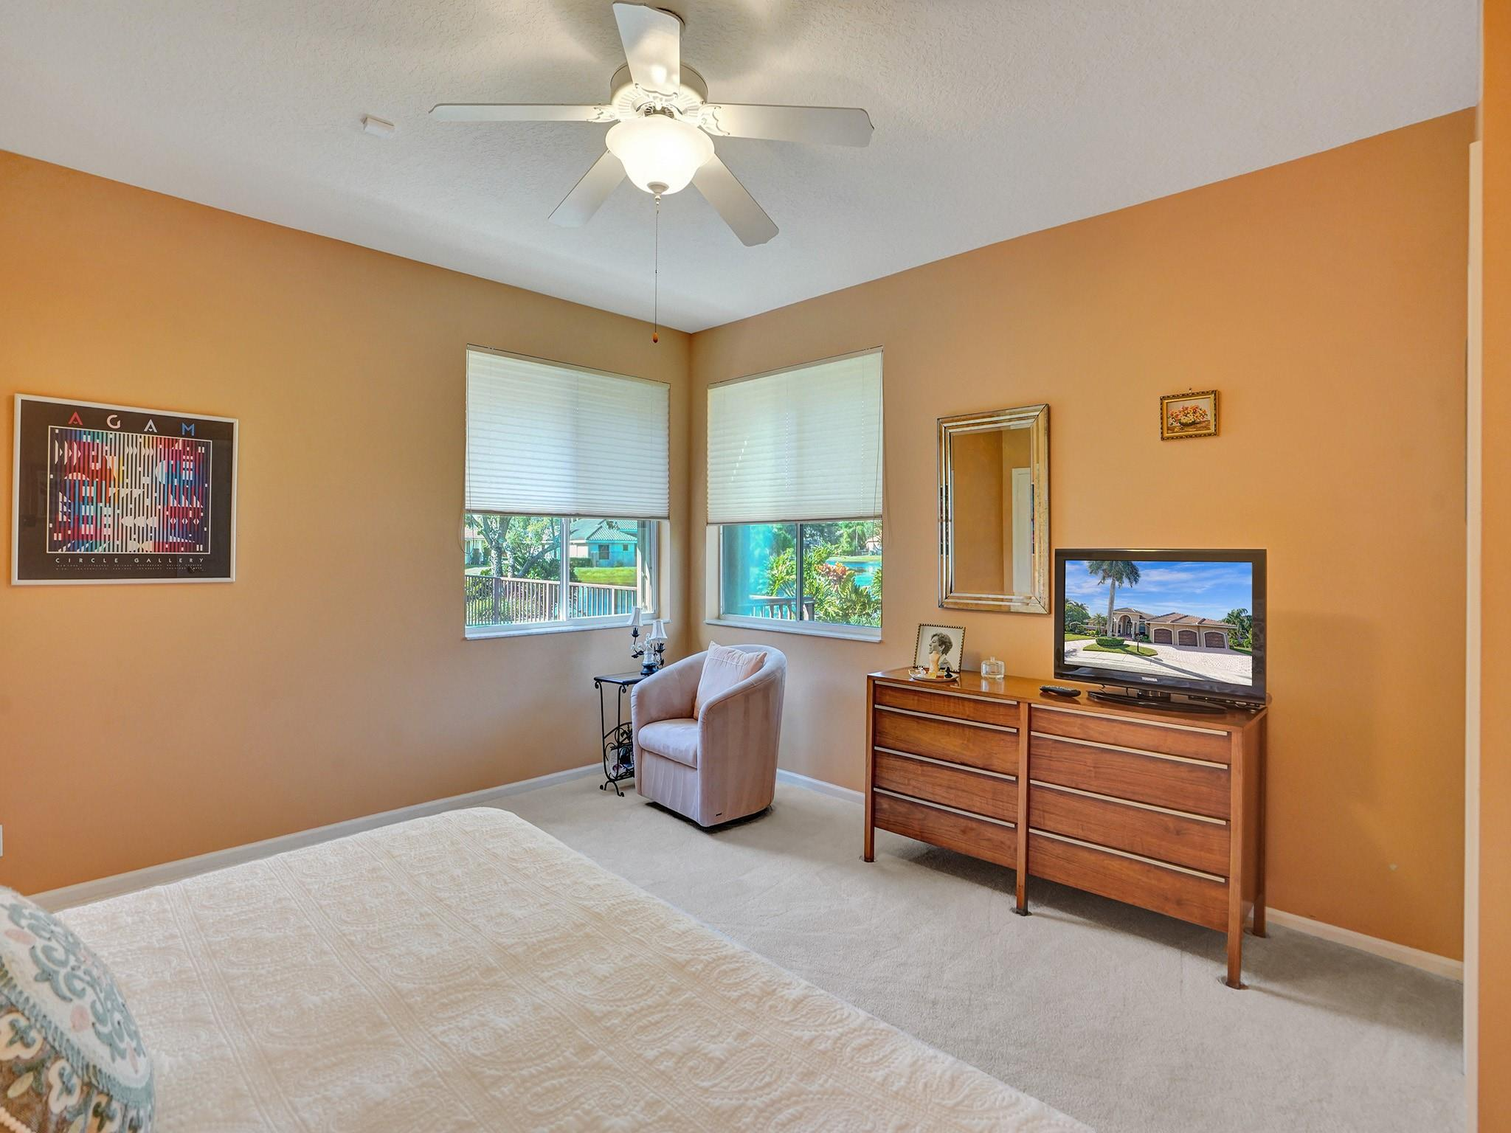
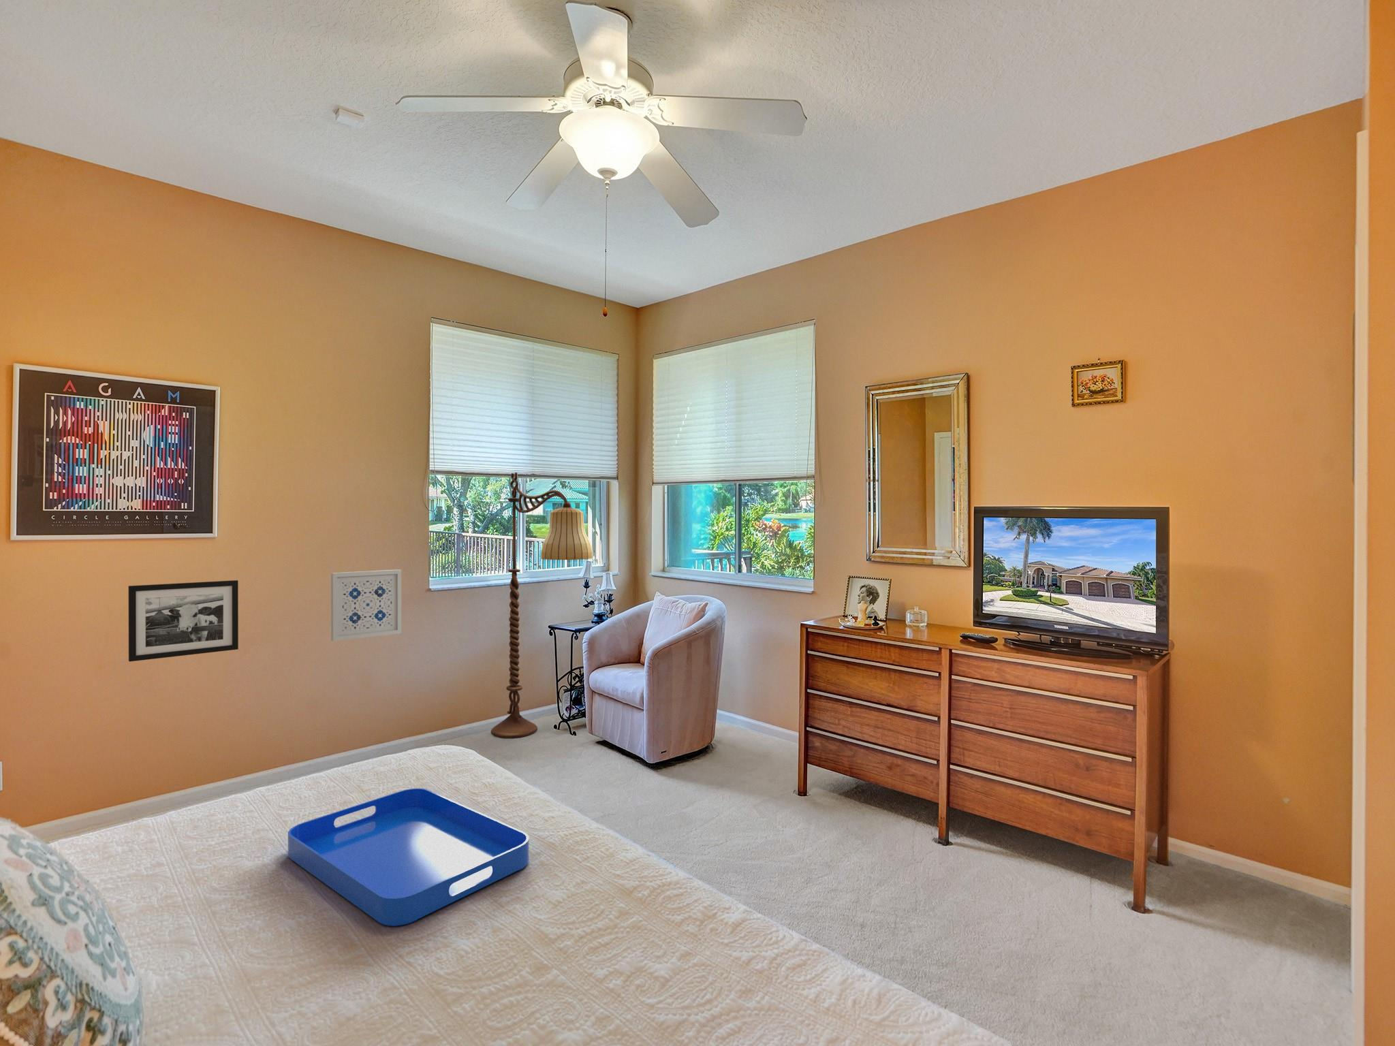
+ wall art (367, 604)
+ serving tray (408, 845)
+ floor lamp (518, 607)
+ picture frame (186, 619)
